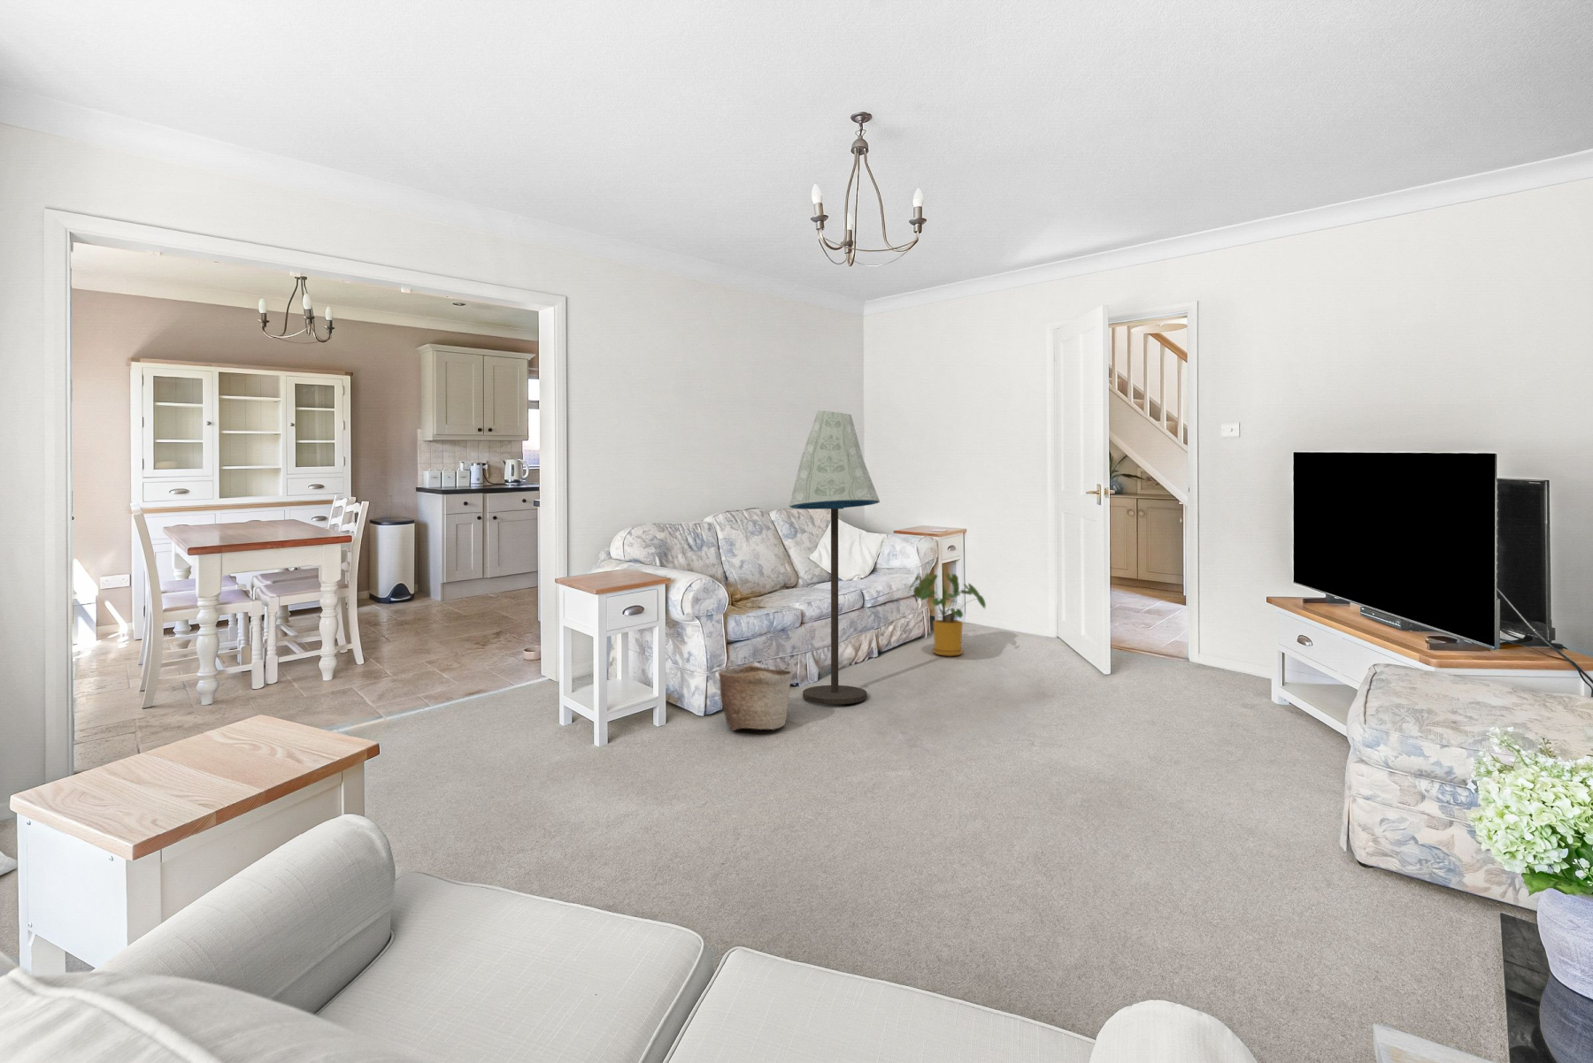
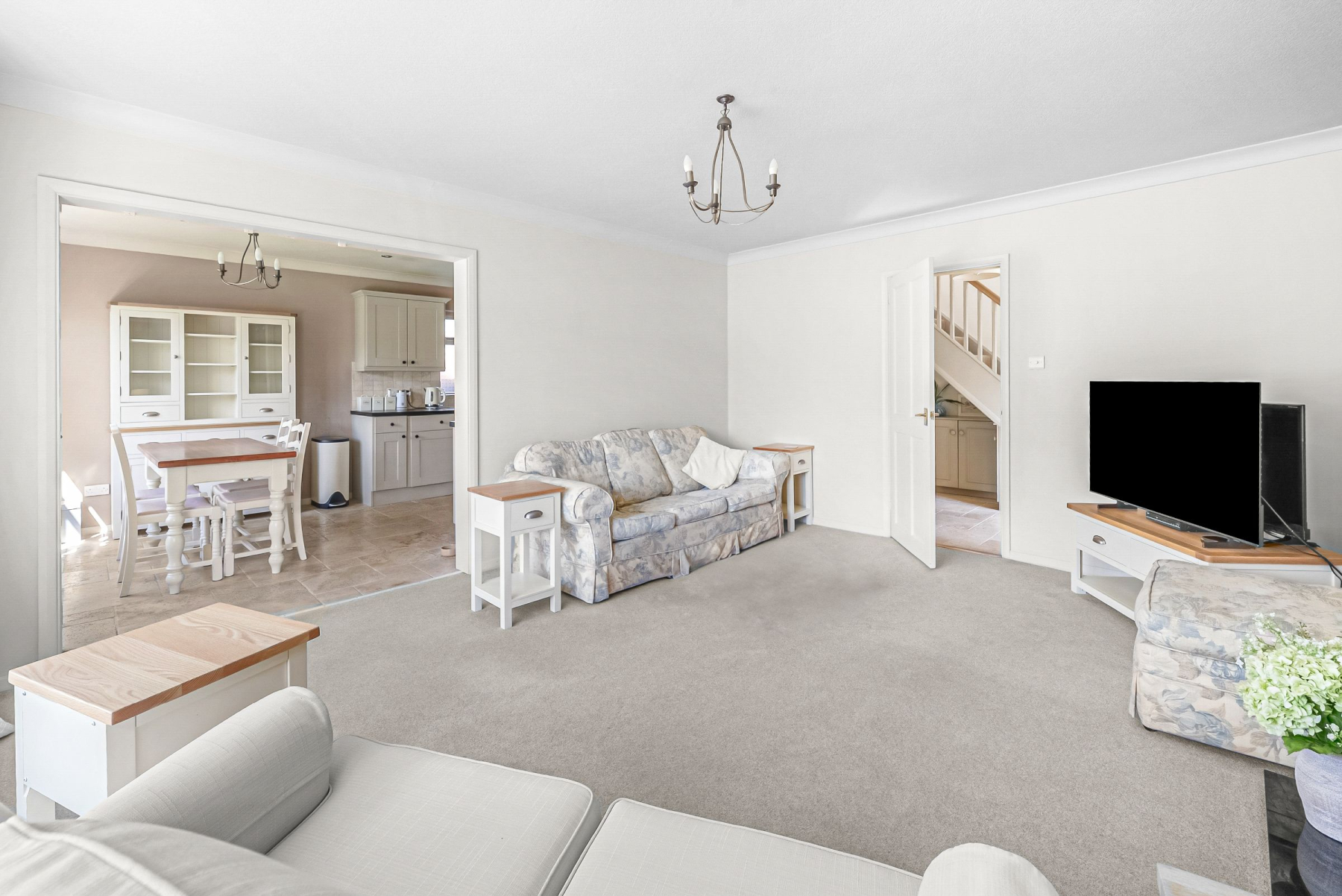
- floor lamp (834, 553)
- basket (755, 694)
- house plant (945, 613)
